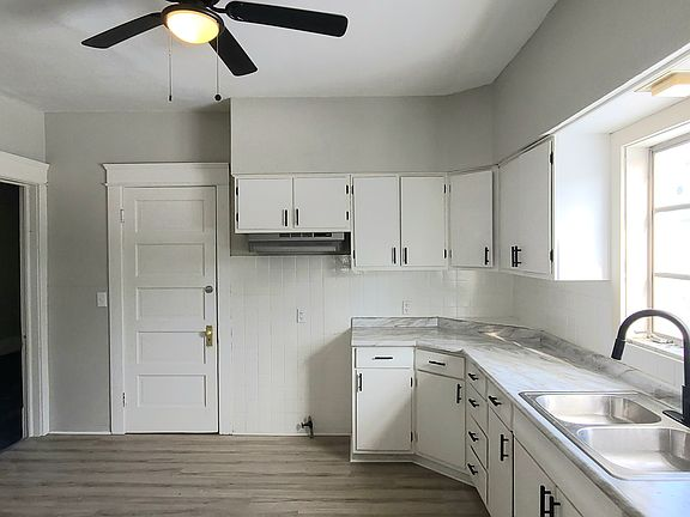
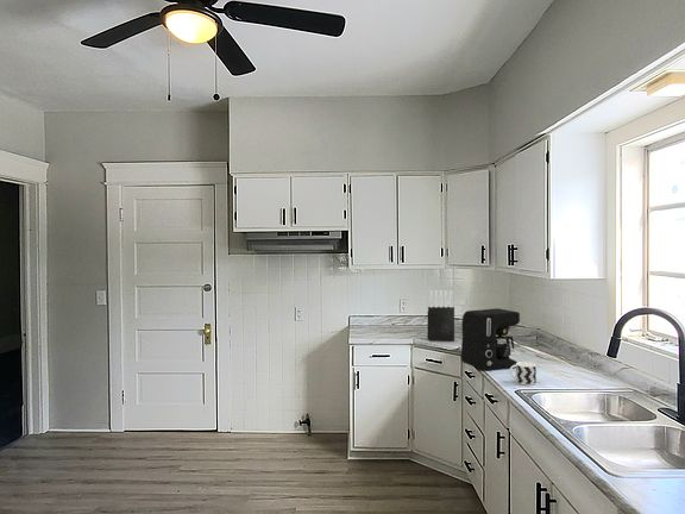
+ knife block (440, 314)
+ cup (522, 372)
+ coffee maker (492, 338)
